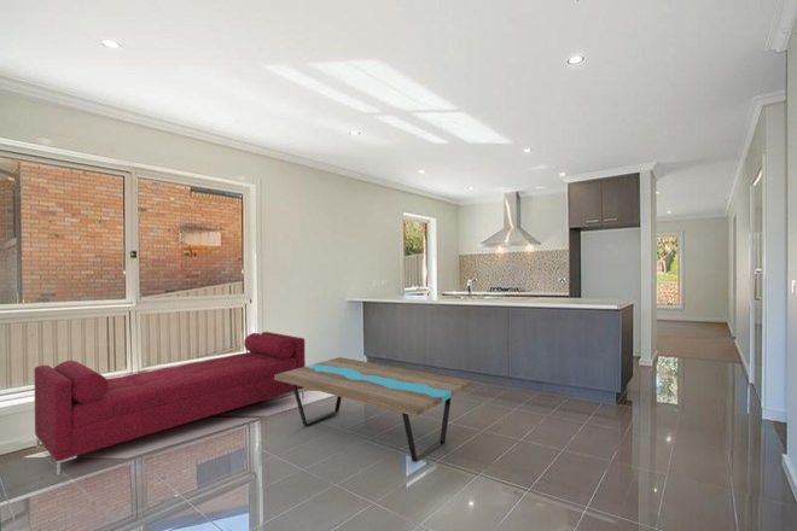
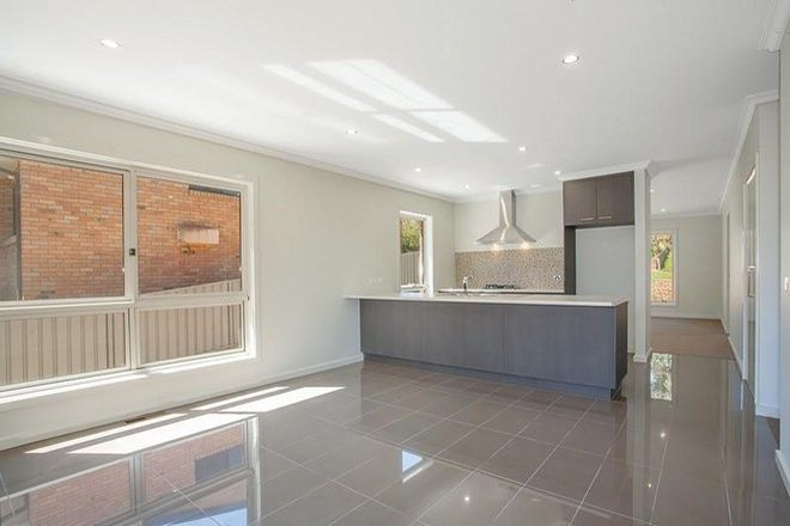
- coffee table (370, 403)
- sofa (191, 384)
